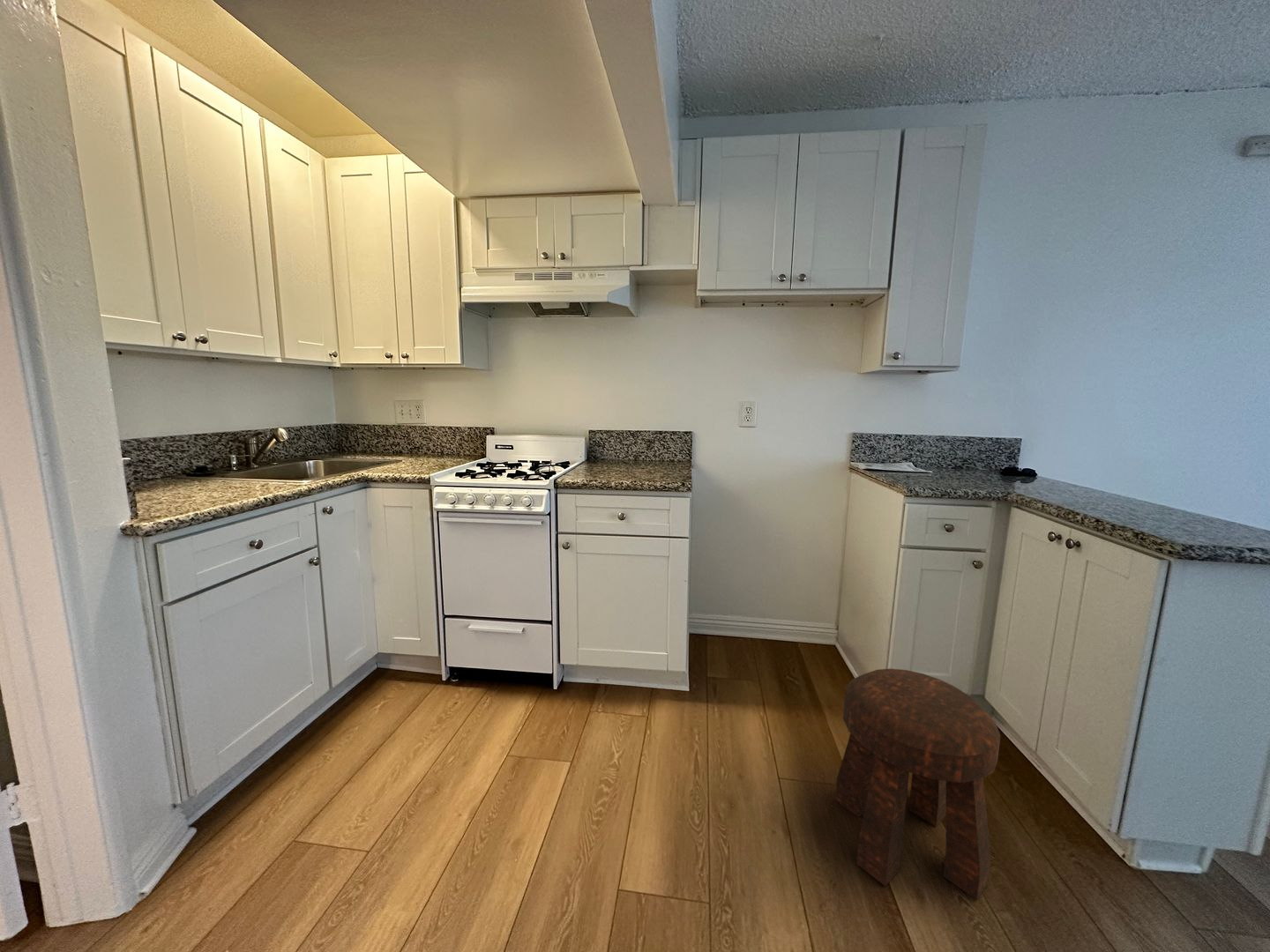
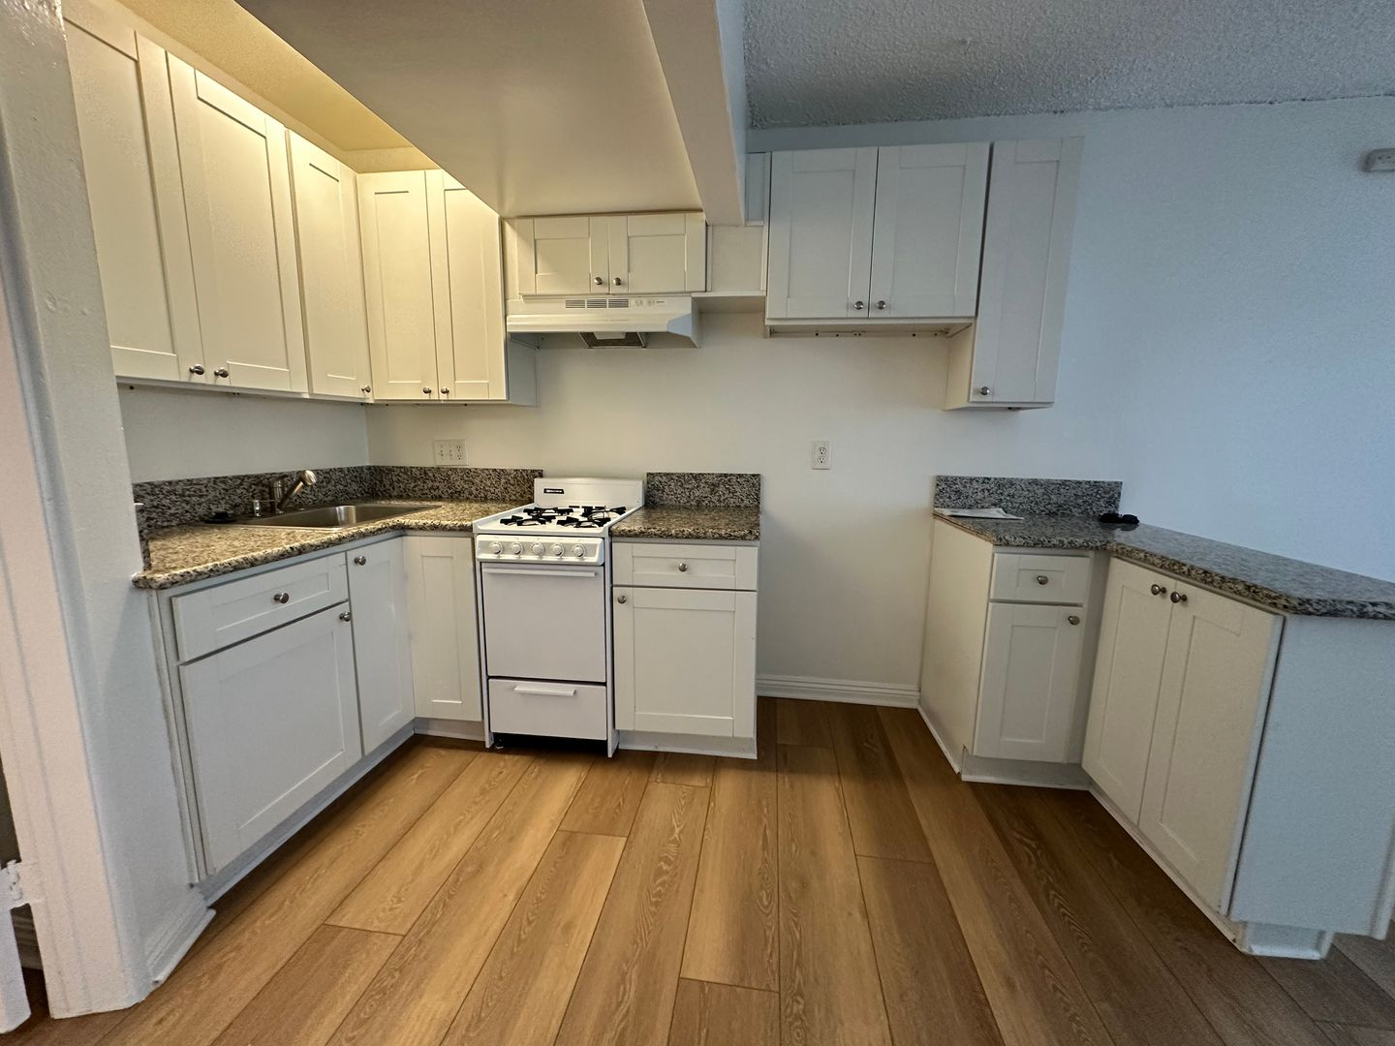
- stool (911, 767)
